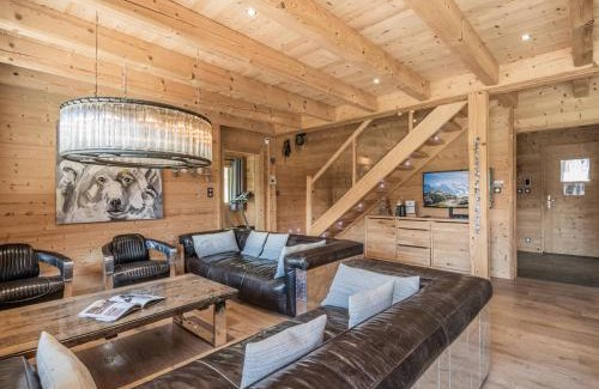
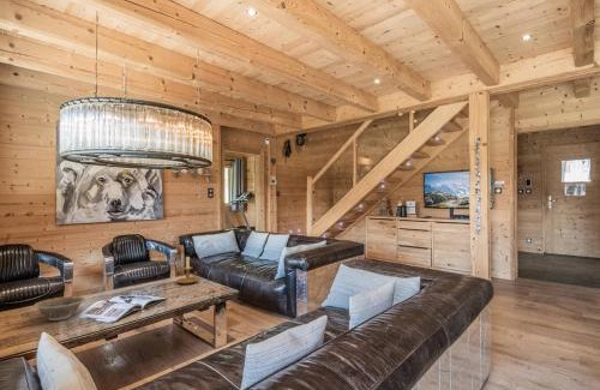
+ decorative bowl (60, 308)
+ candle holder (187, 269)
